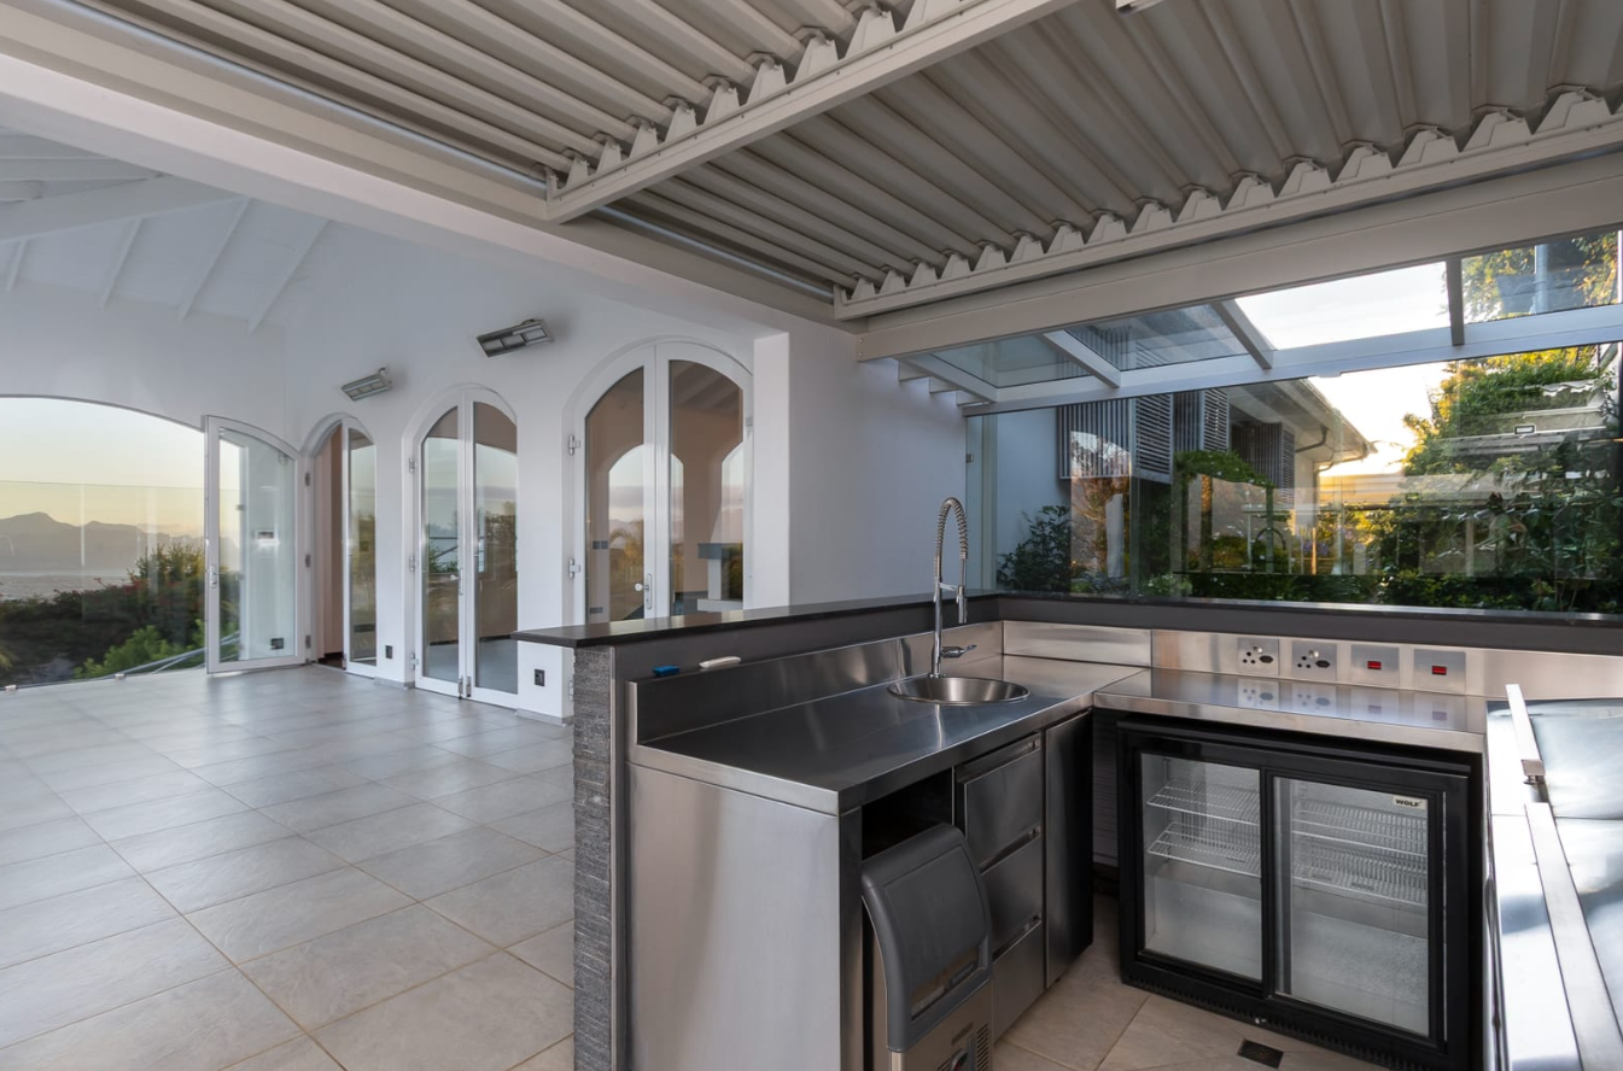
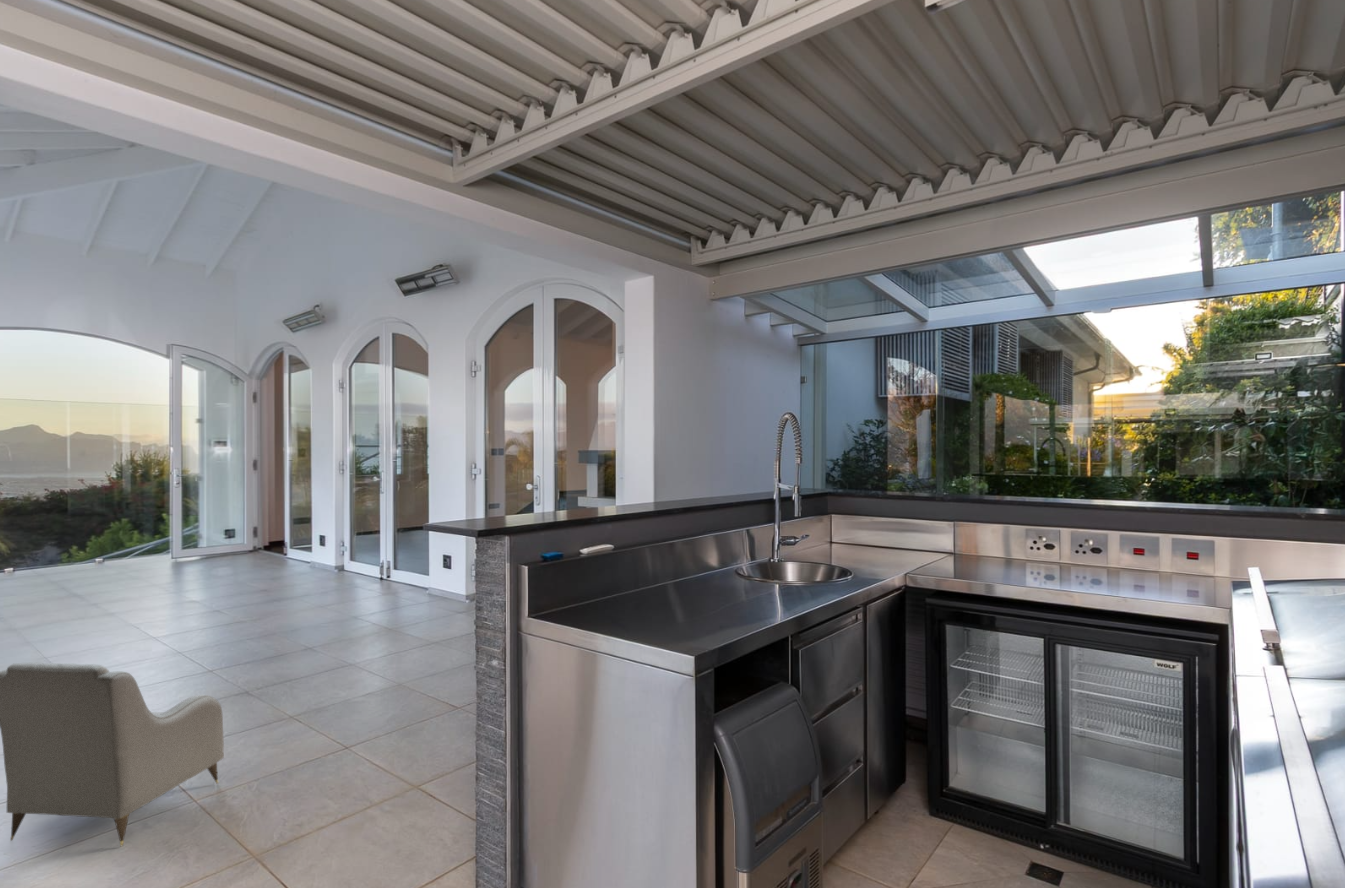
+ armchair (117, 699)
